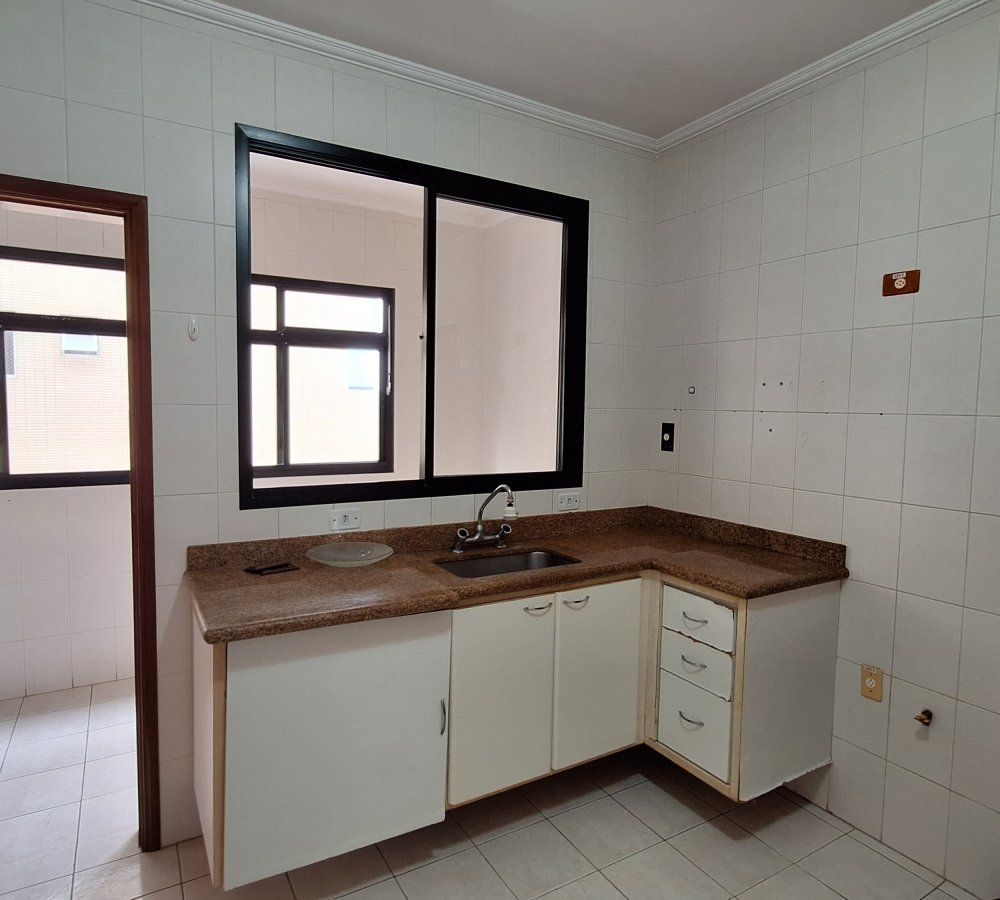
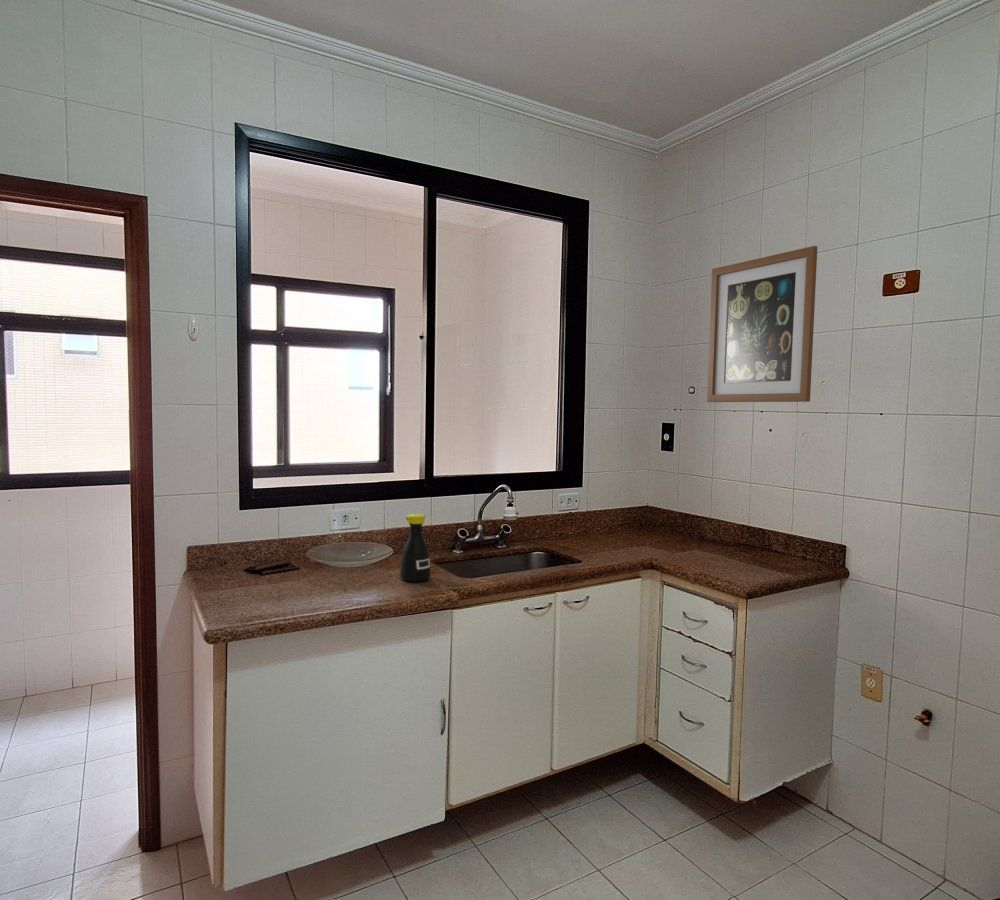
+ wall art (757, 330)
+ bottle (415, 546)
